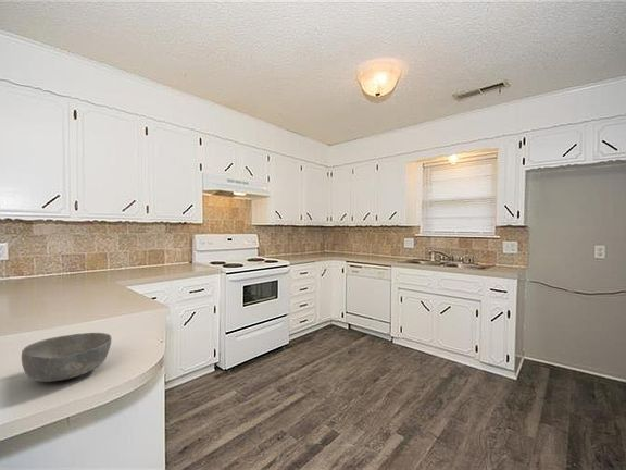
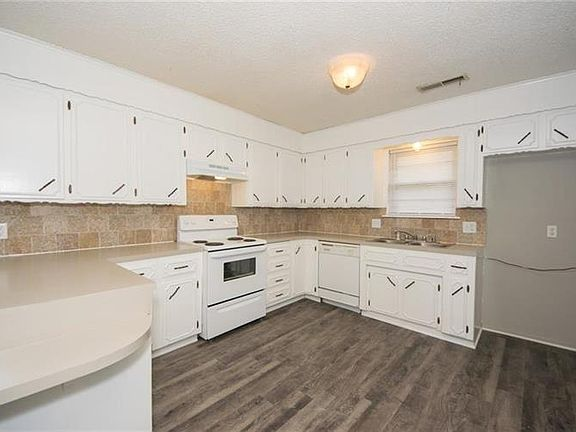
- bowl (70, 357)
